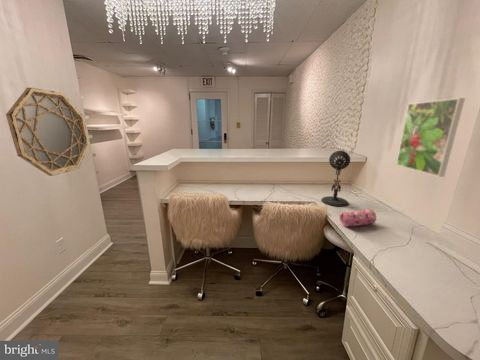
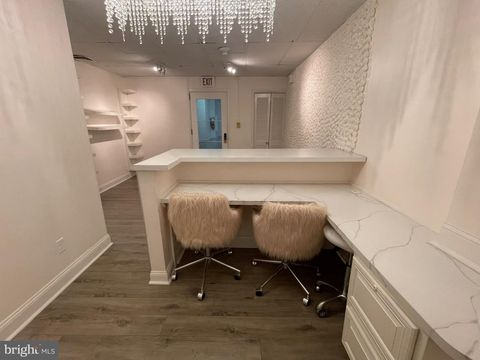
- pencil case (357, 217)
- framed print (424, 137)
- home mirror (55, 133)
- desk lamp (337, 177)
